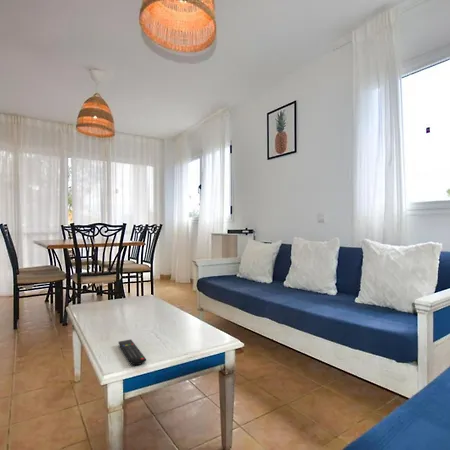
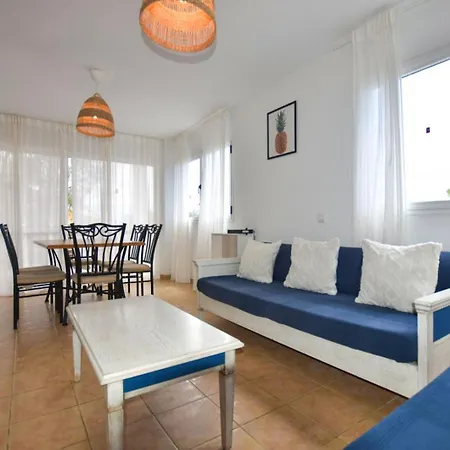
- remote control (131, 351)
